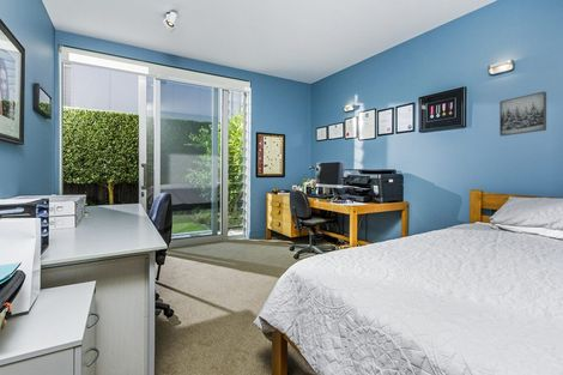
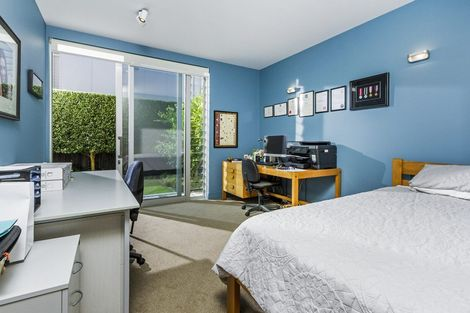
- wall art (521, 115)
